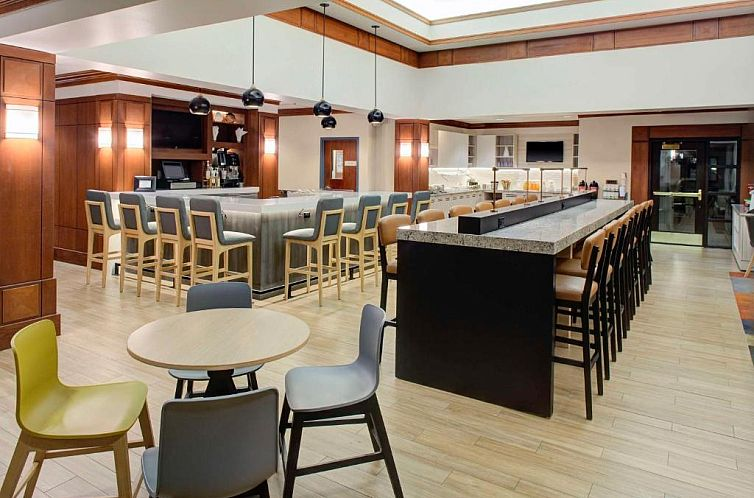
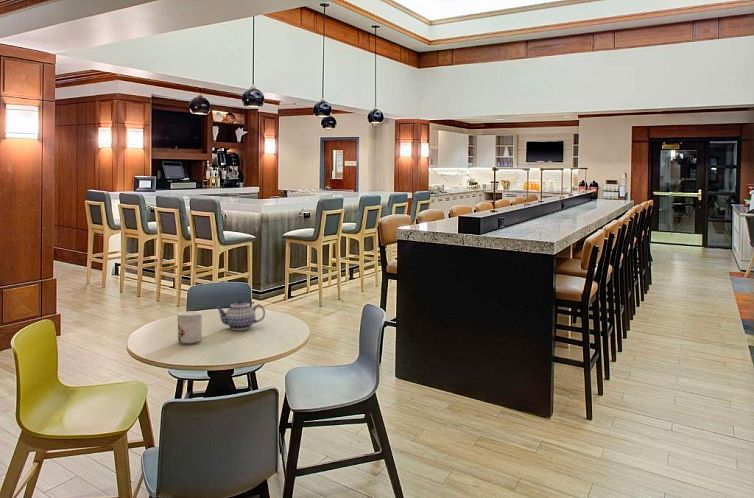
+ mug (190, 326)
+ teapot (240, 313)
